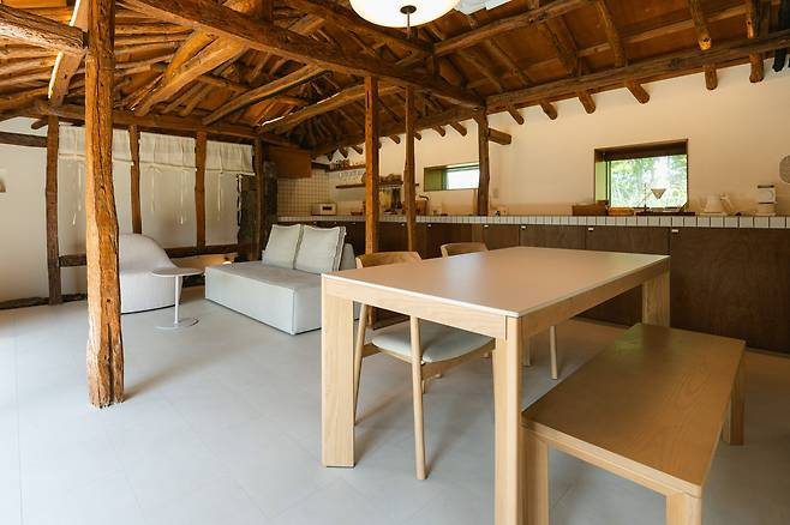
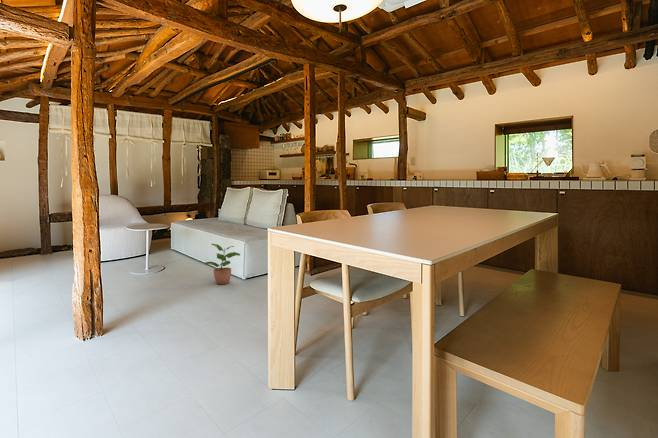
+ potted plant (223, 263)
